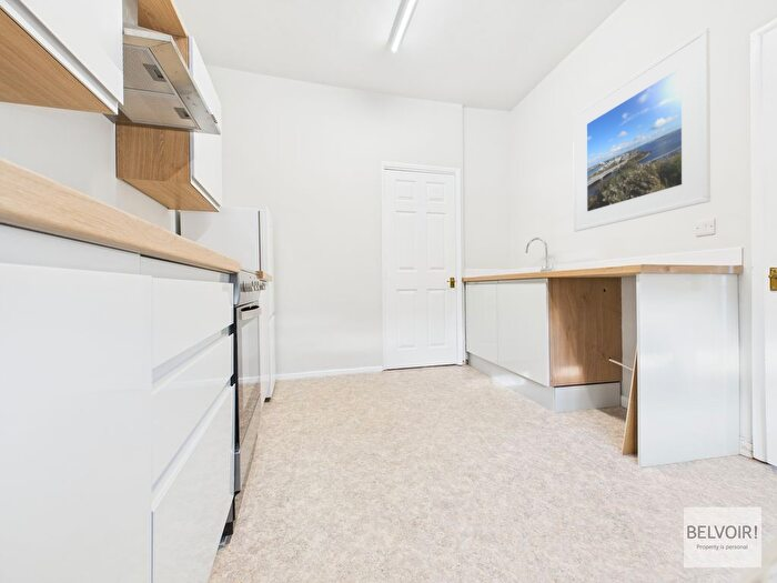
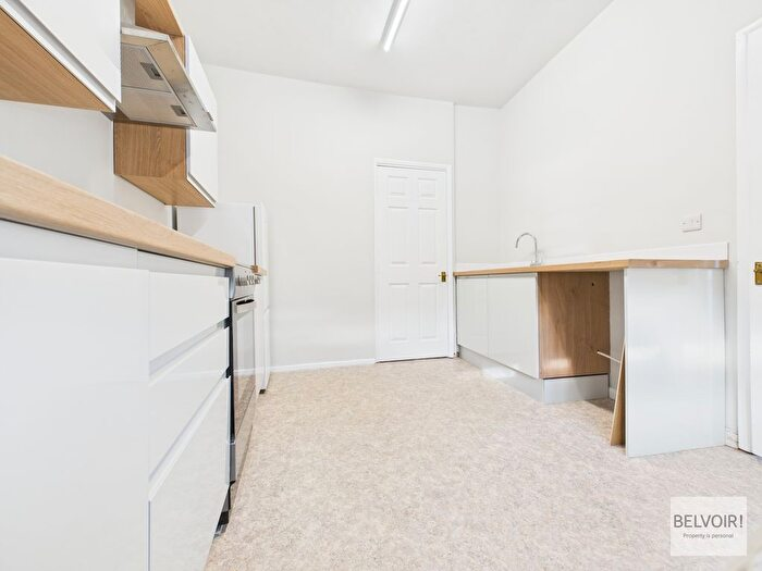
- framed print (627, 150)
